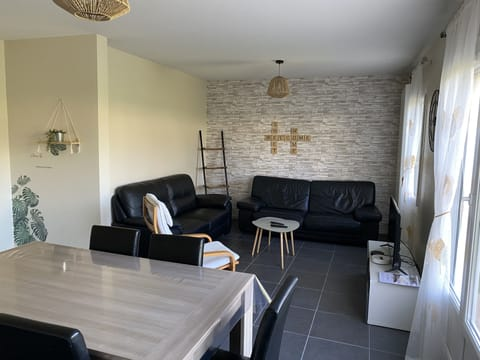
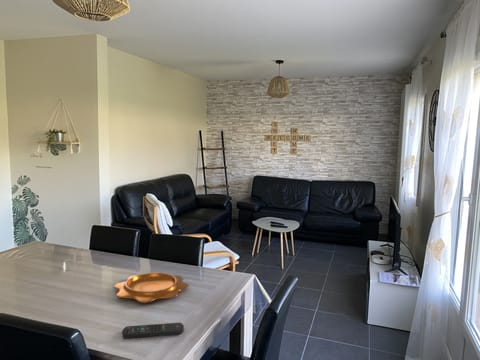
+ decorative bowl (151, 285)
+ remote control (153, 330)
